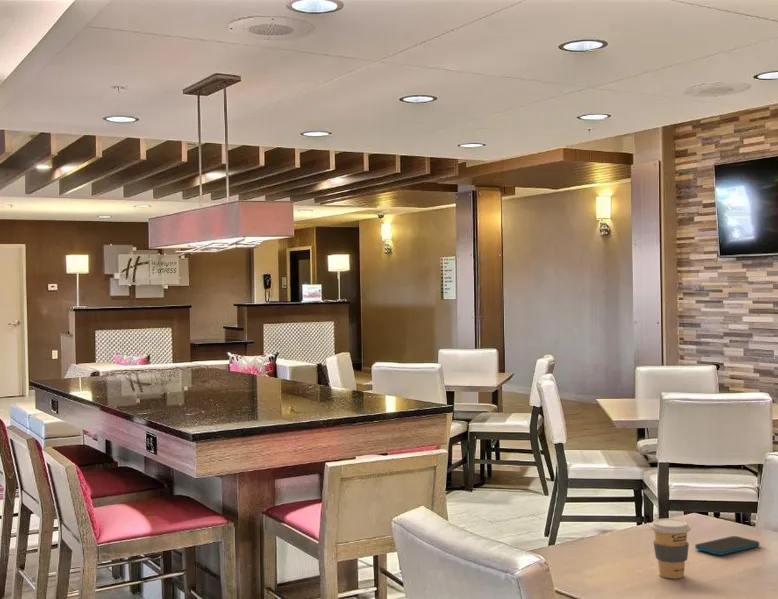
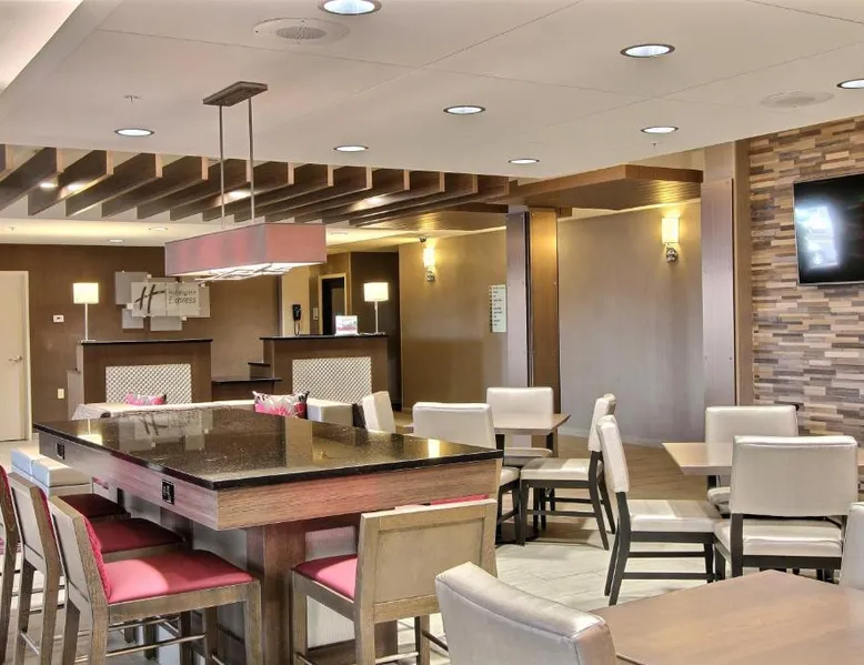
- smartphone (727, 545)
- coffee cup (670, 548)
